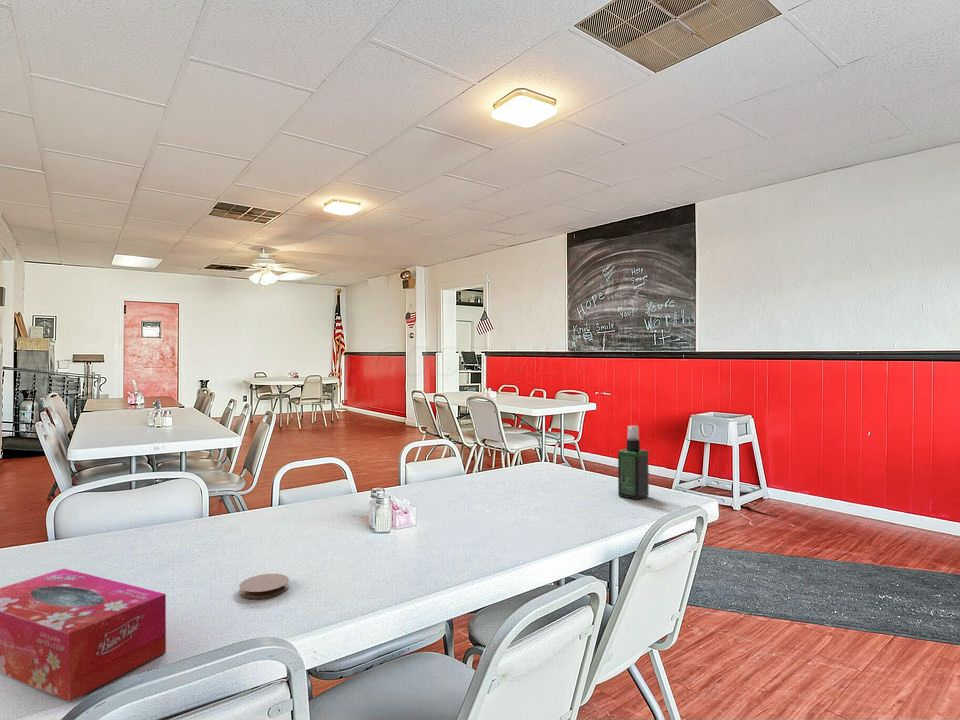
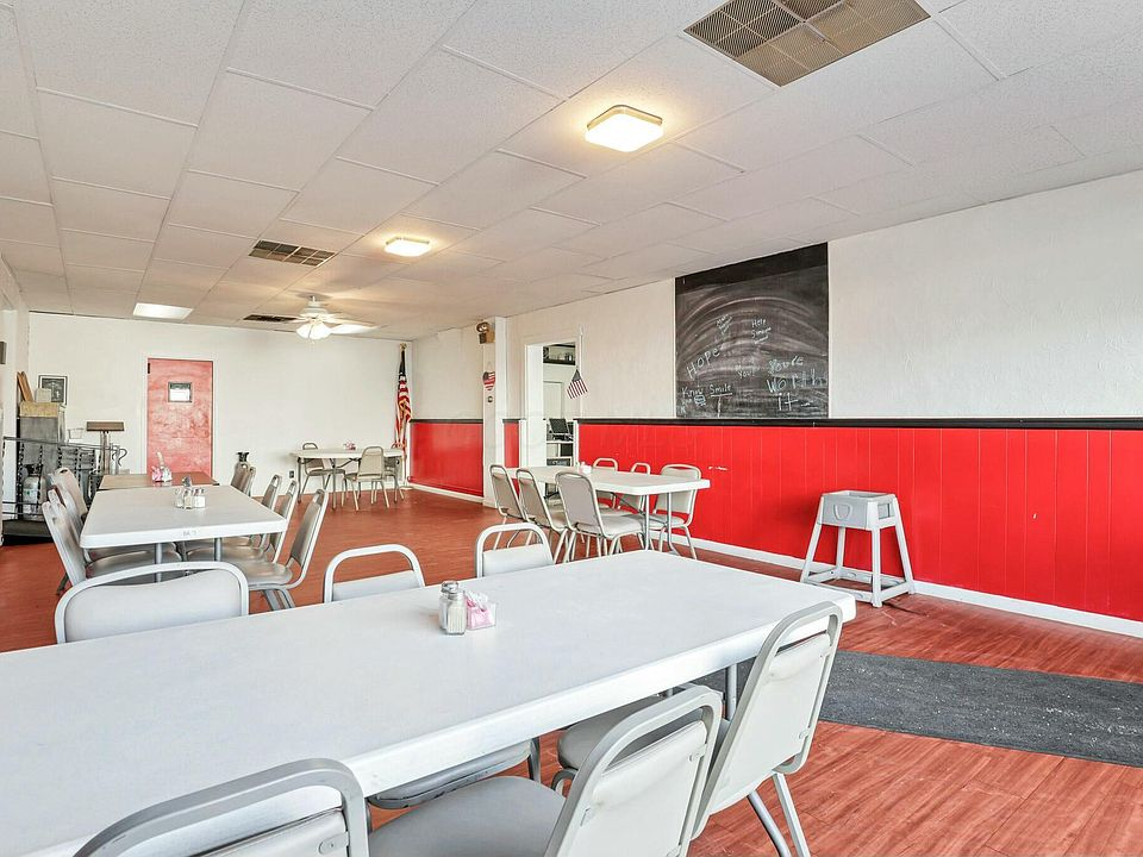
- spray bottle (633, 461)
- tissue box (66, 625)
- coaster (264, 585)
